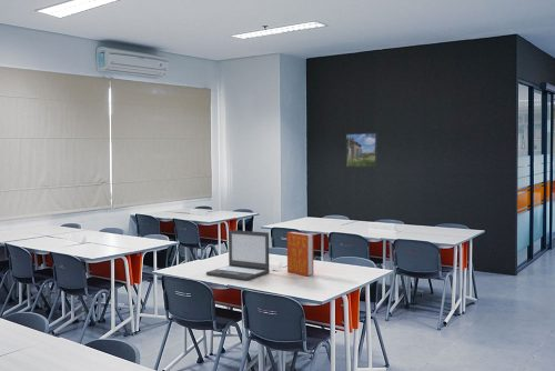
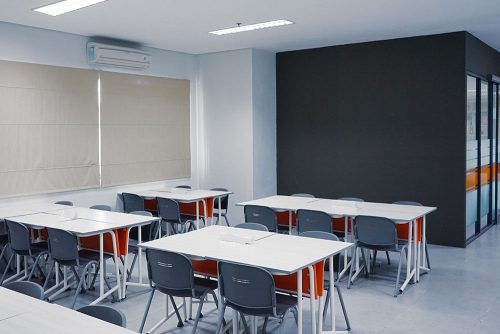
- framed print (361, 150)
- laptop (238, 253)
- book (300, 253)
